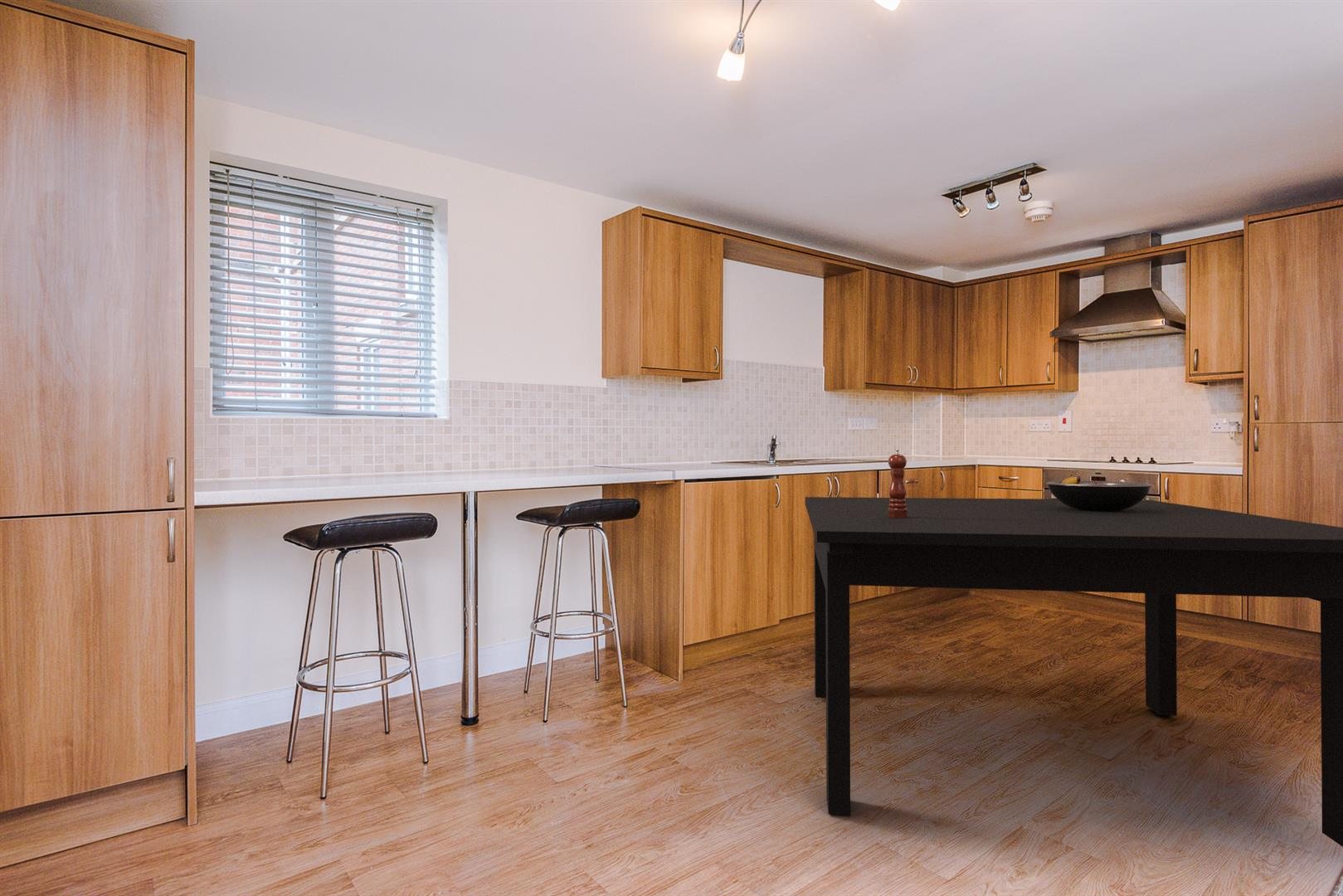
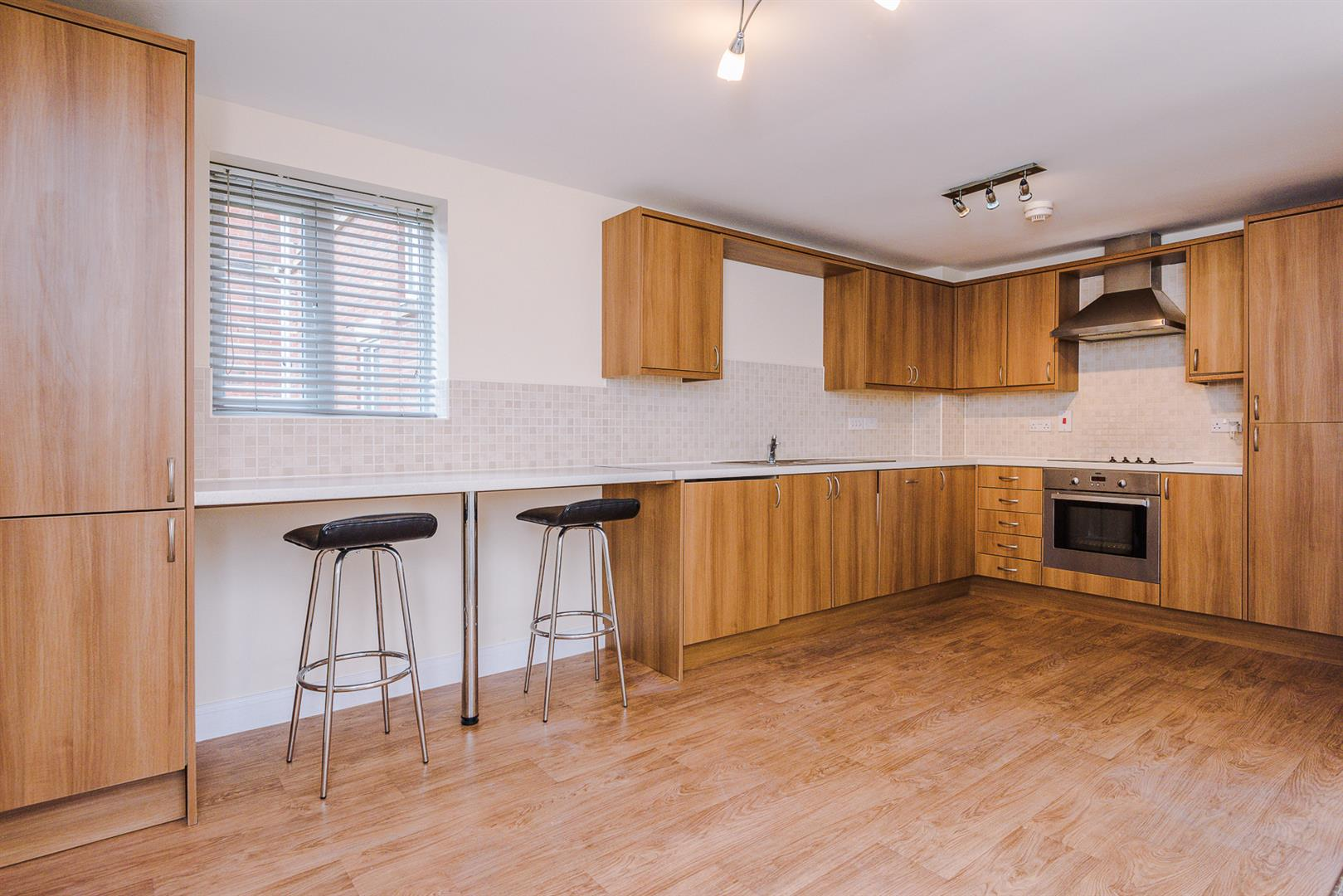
- dining table (1019, 589)
- fruit bowl (1097, 492)
- pepper mill (897, 482)
